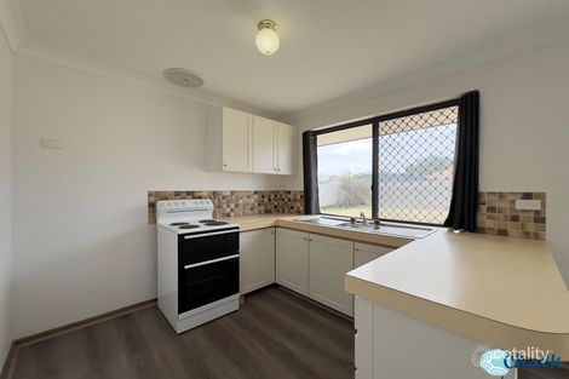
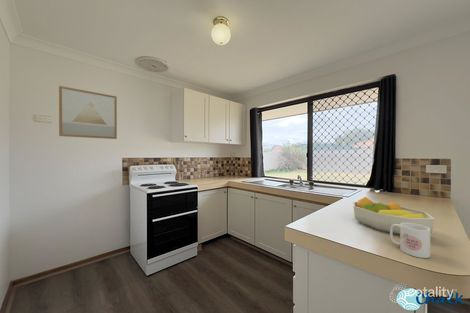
+ fruit bowl (387, 213)
+ wall art (90, 114)
+ mug (408, 237)
